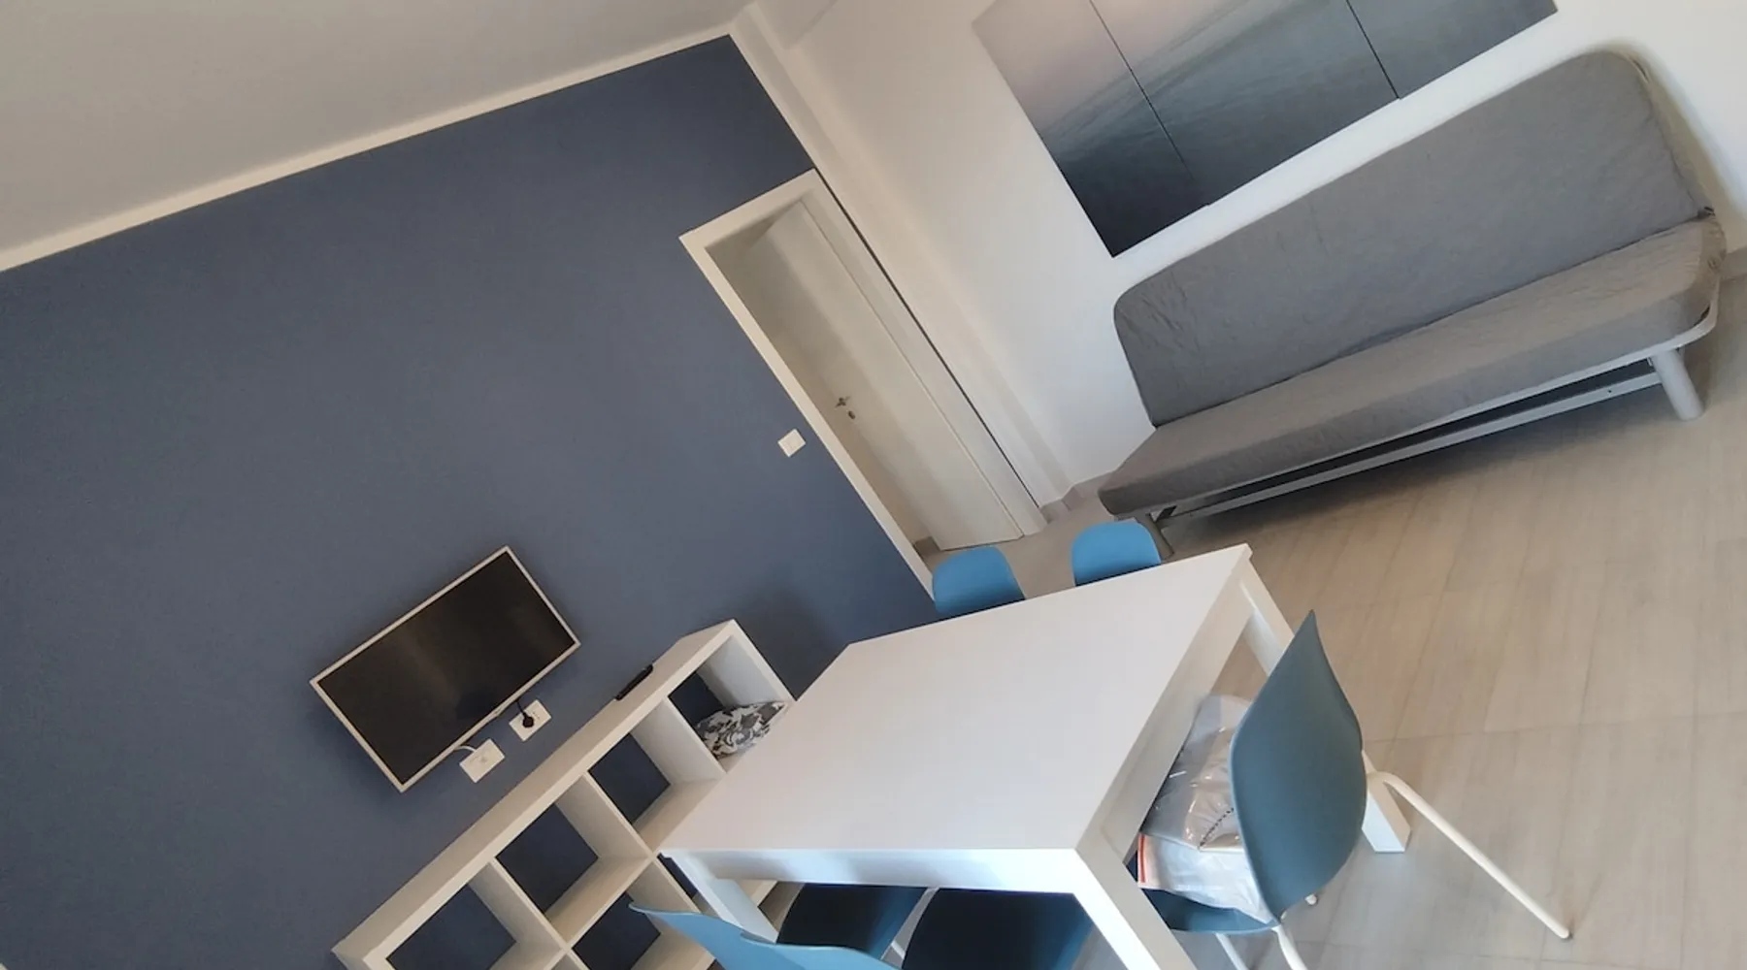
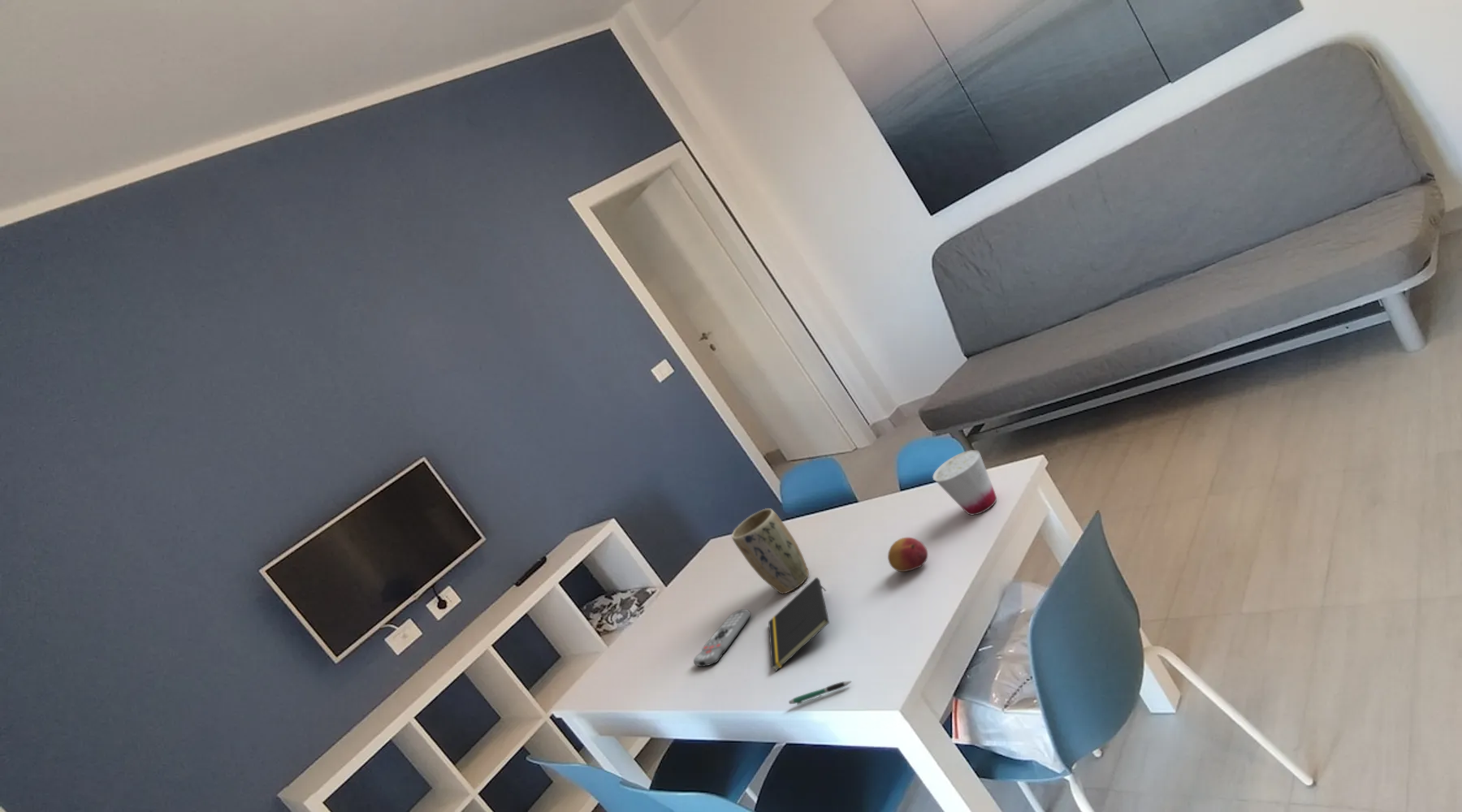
+ pen (820, 692)
+ notepad (797, 622)
+ plant pot (772, 552)
+ fruit (906, 555)
+ remote control (724, 637)
+ cup (969, 485)
